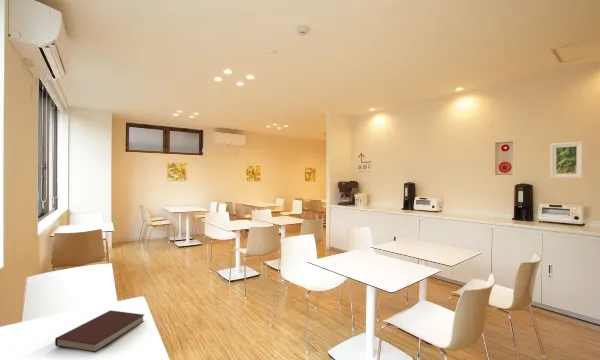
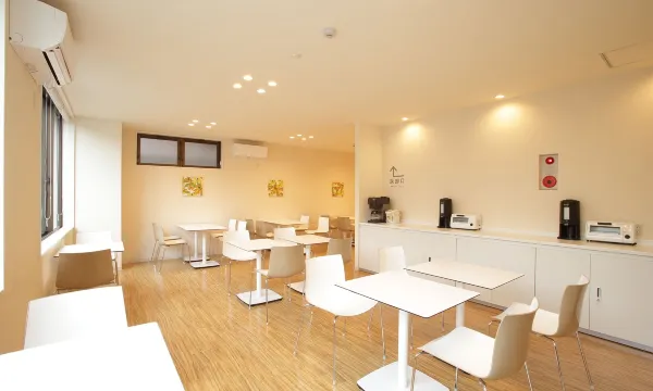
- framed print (566, 160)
- notebook (103, 329)
